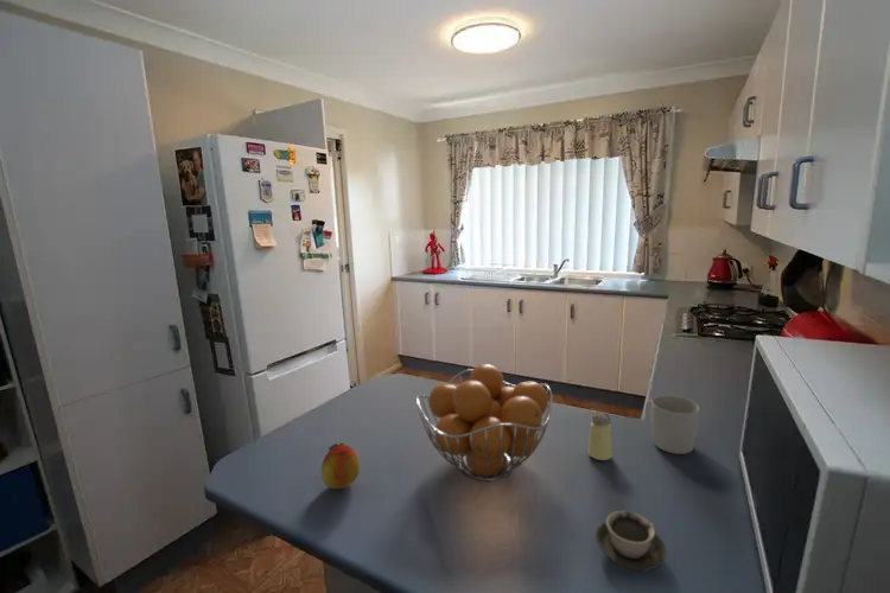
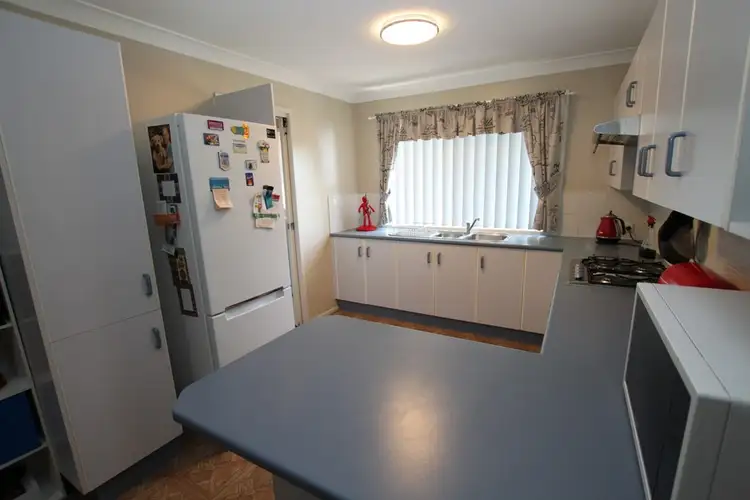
- saltshaker (599, 434)
- mug (667, 421)
- fruit basket (484, 420)
- cup (629, 540)
- fruit (339, 465)
